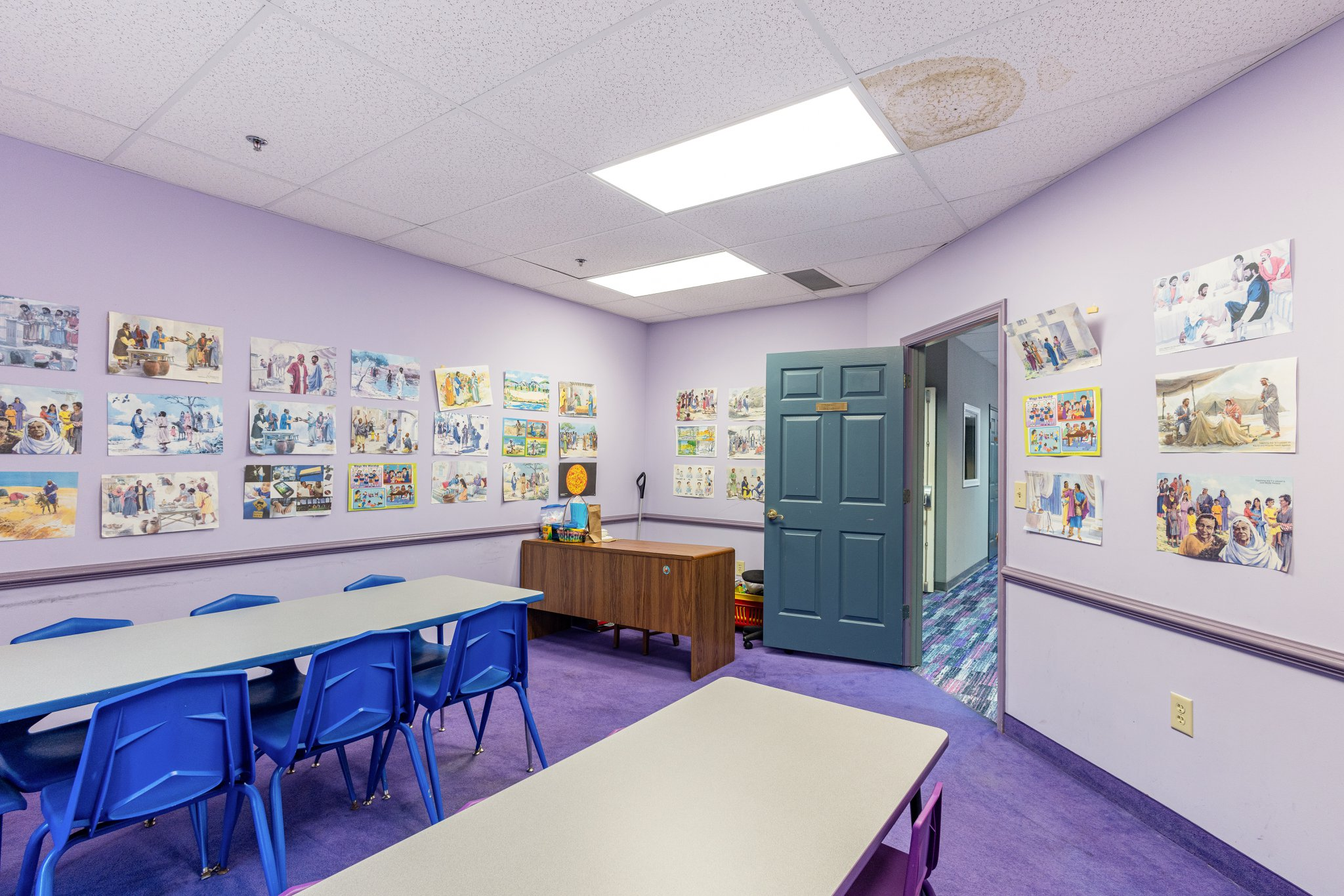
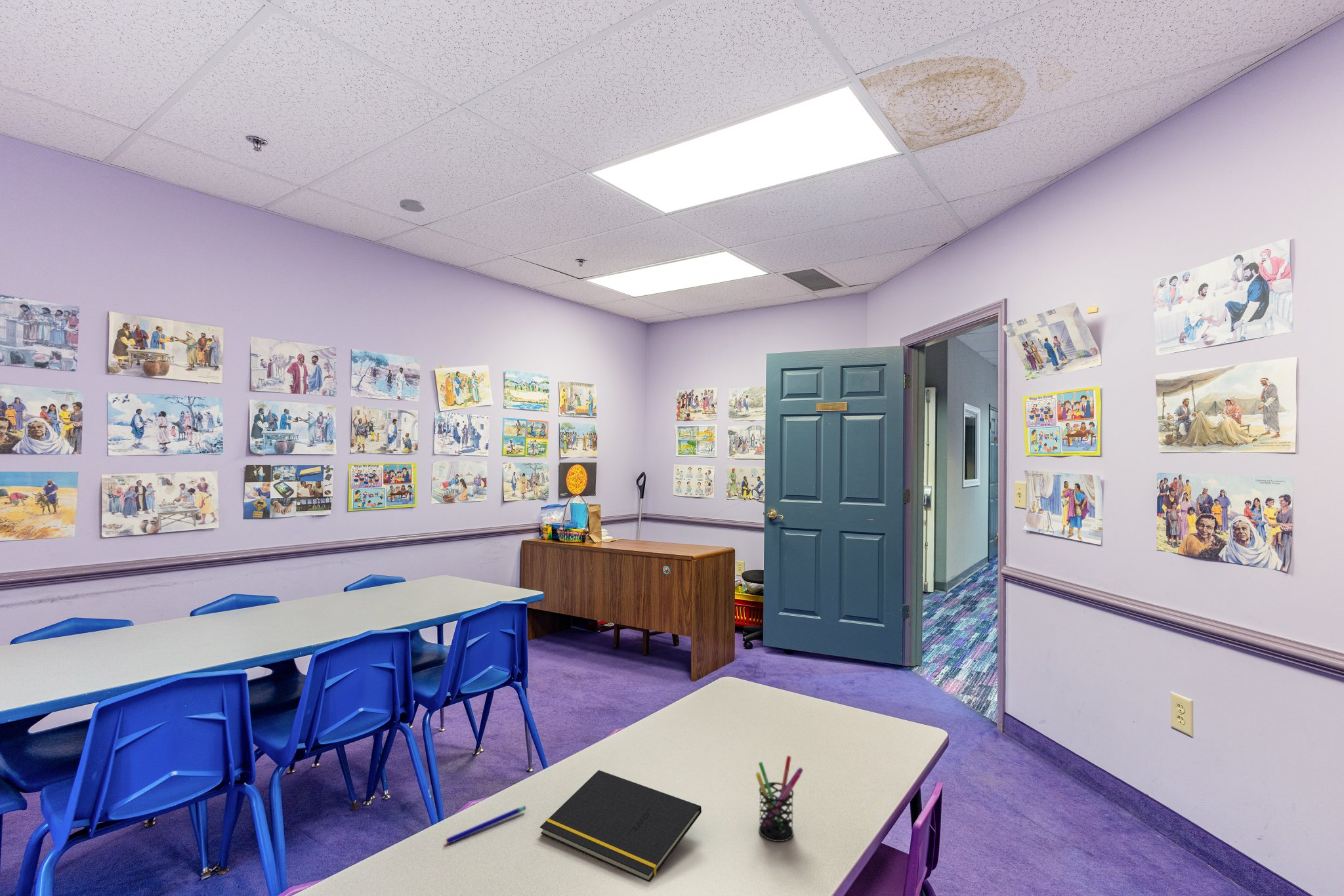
+ smoke detector (412, 205)
+ pen holder (774, 793)
+ pen (488, 823)
+ notepad (621, 819)
